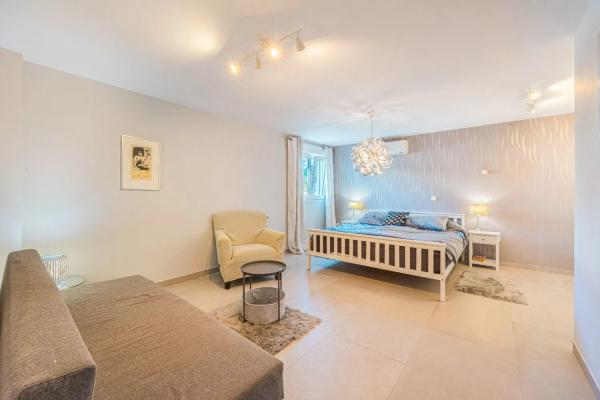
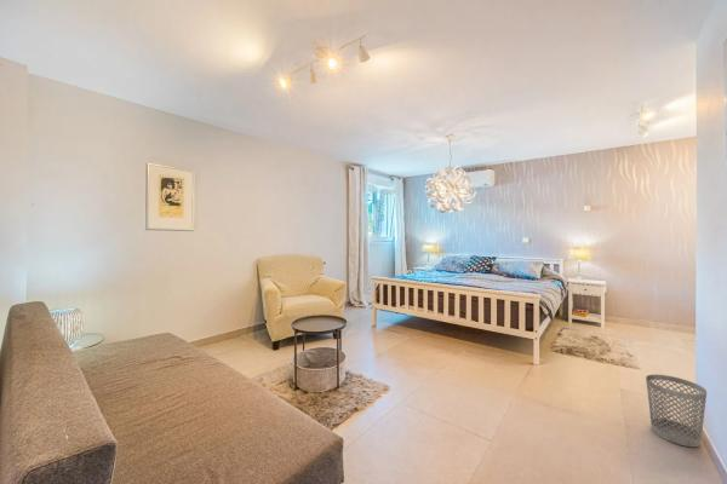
+ wastebasket (675, 409)
